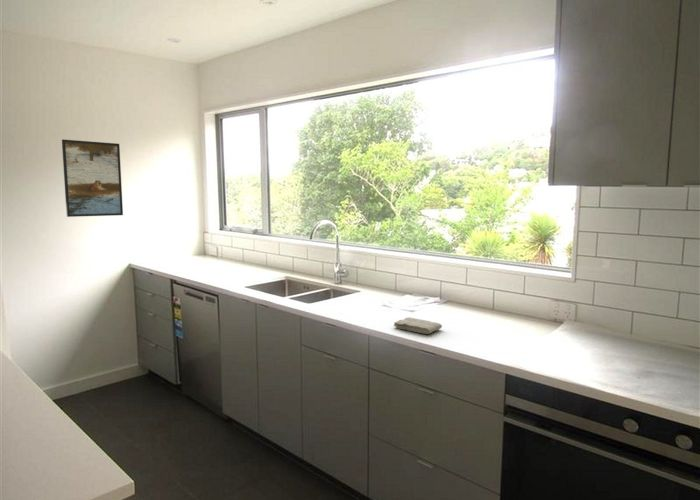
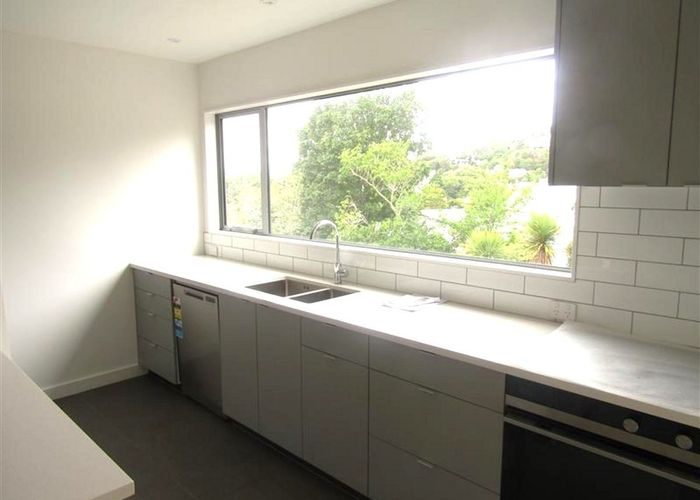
- washcloth (417, 324)
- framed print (93, 179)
